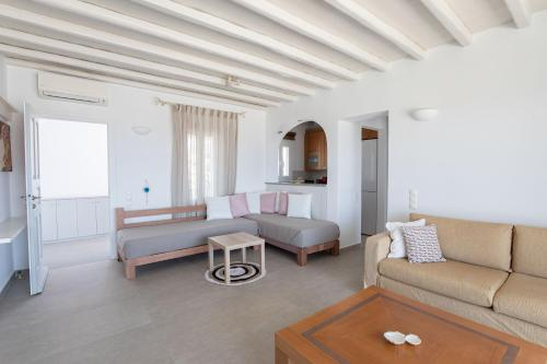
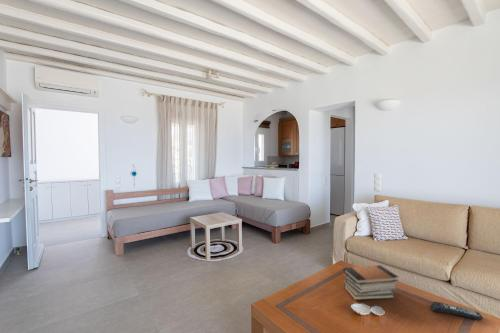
+ remote control (455, 310)
+ book stack (369, 282)
